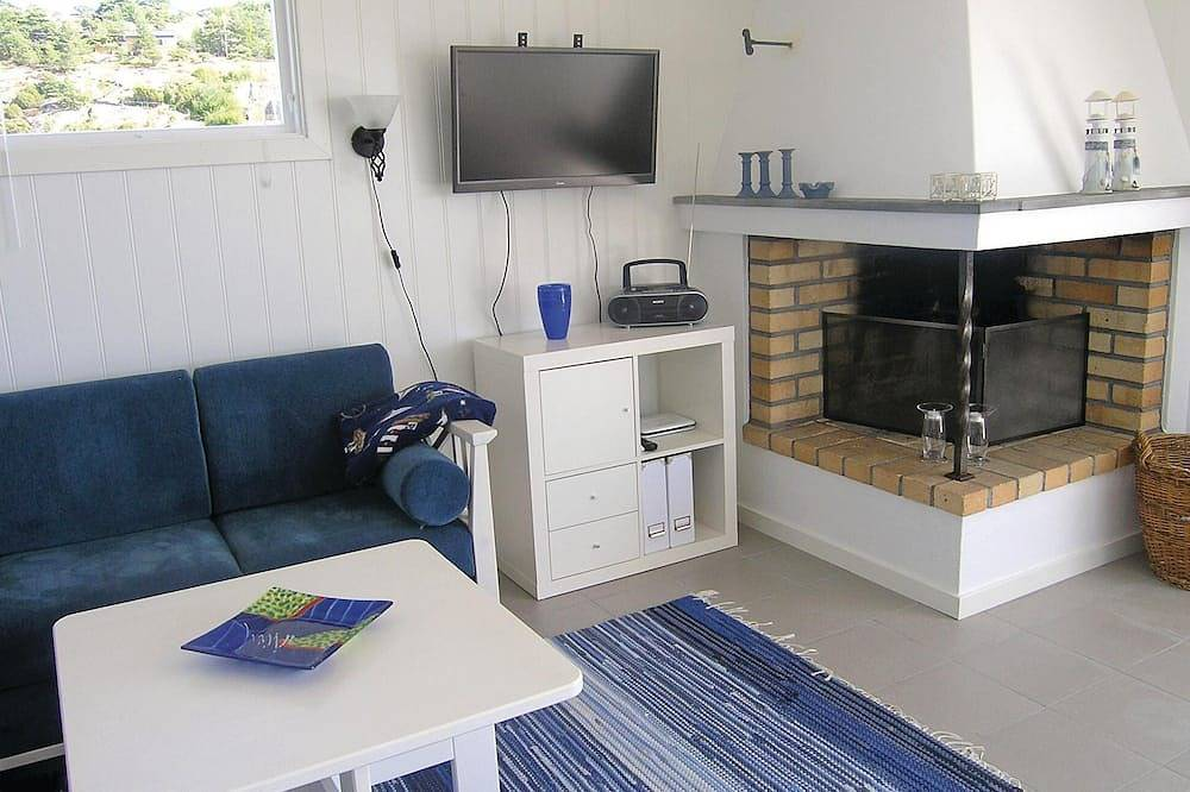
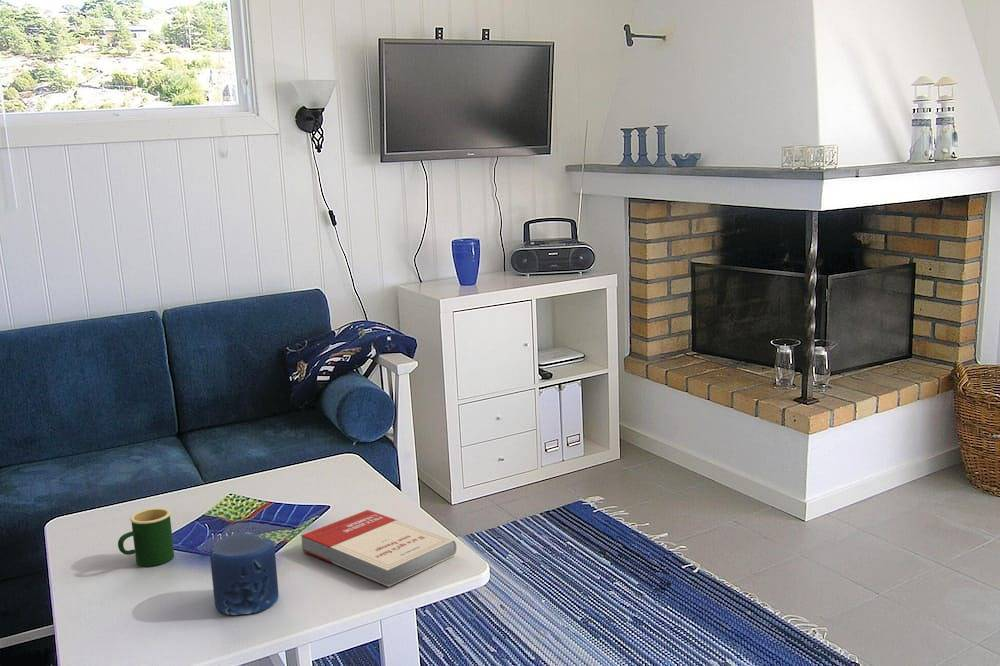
+ mug (144, 540)
+ book (377, 544)
+ candle (244, 572)
